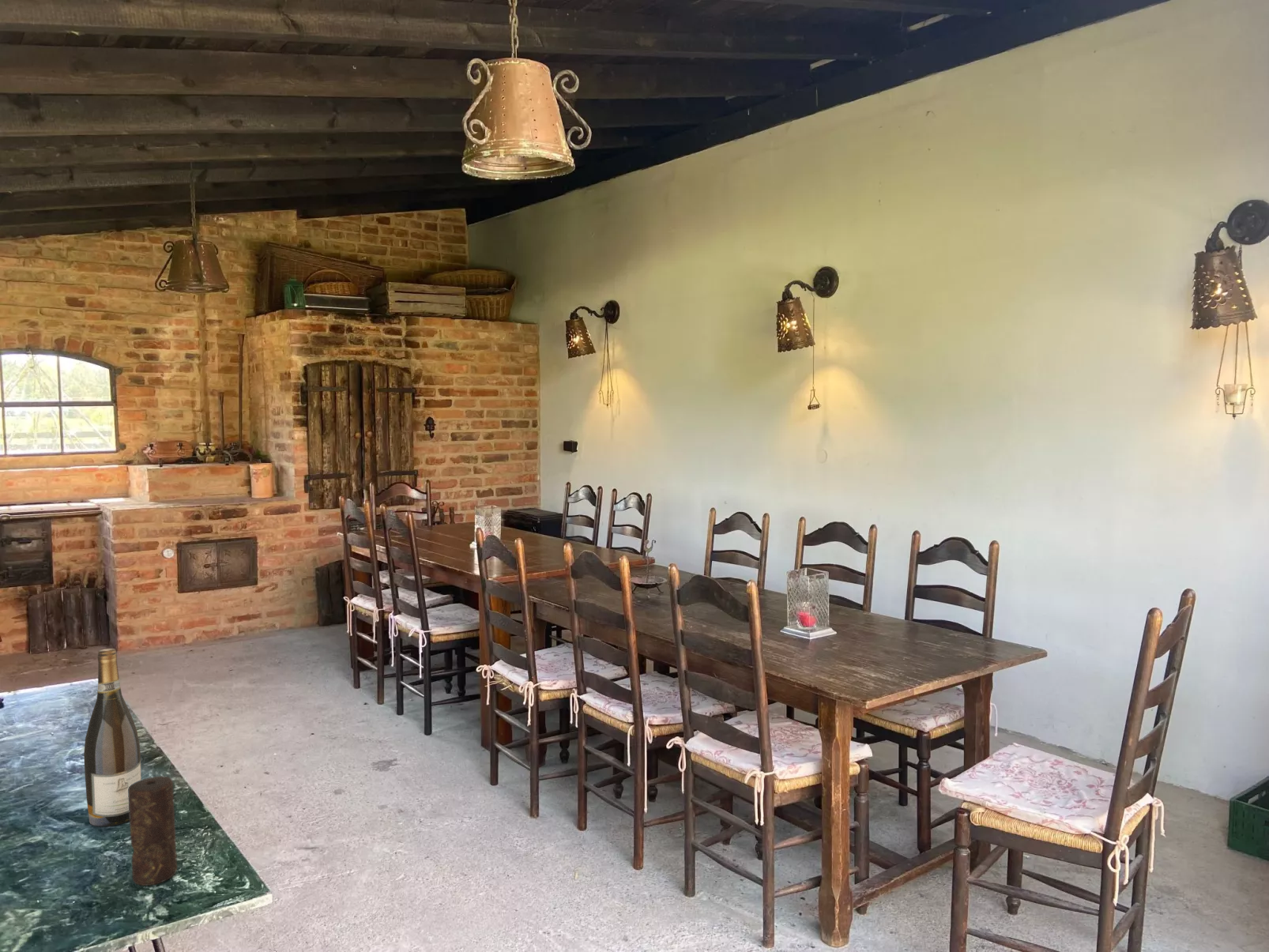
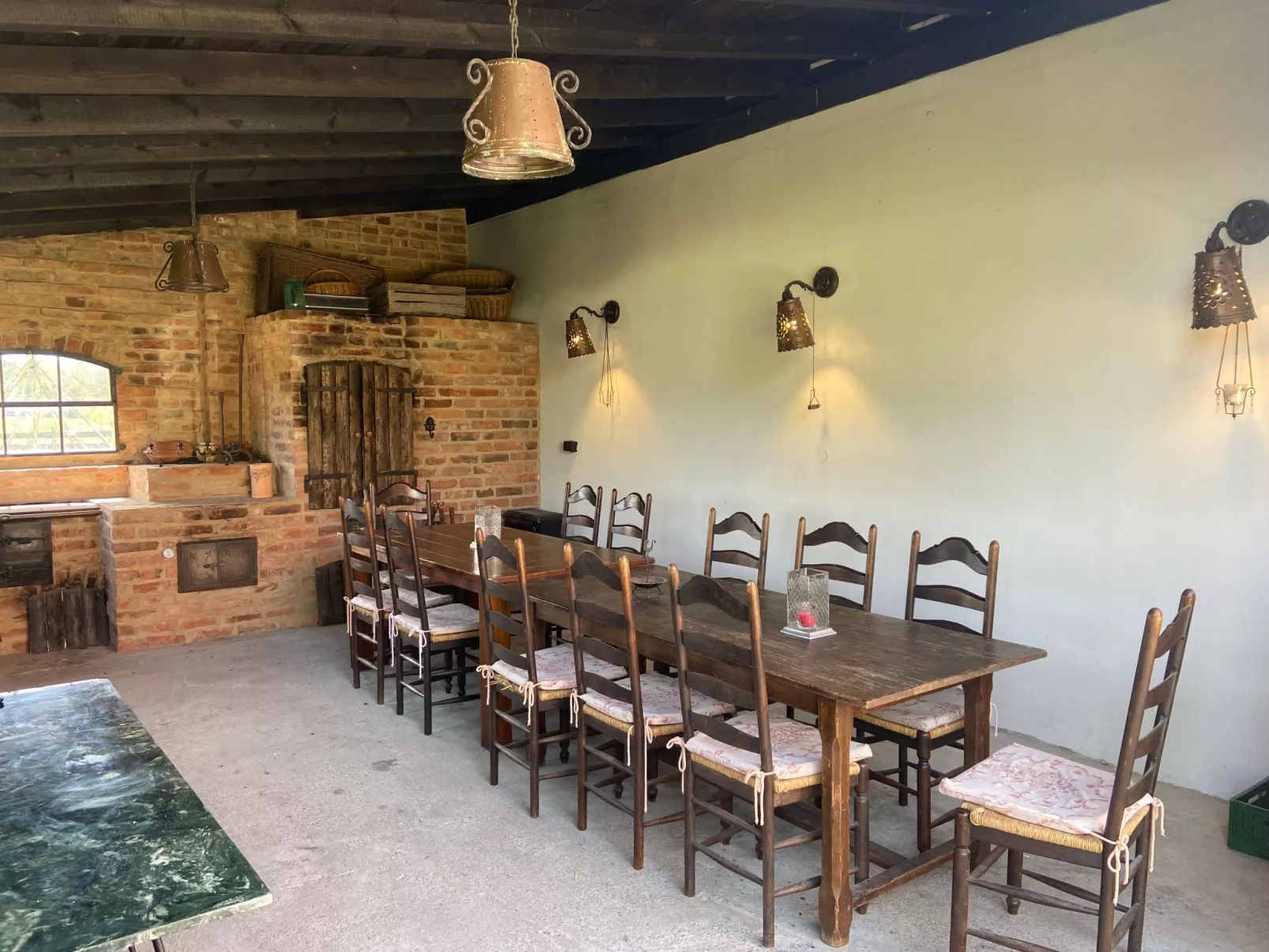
- wine bottle (111, 734)
- candle (153, 830)
